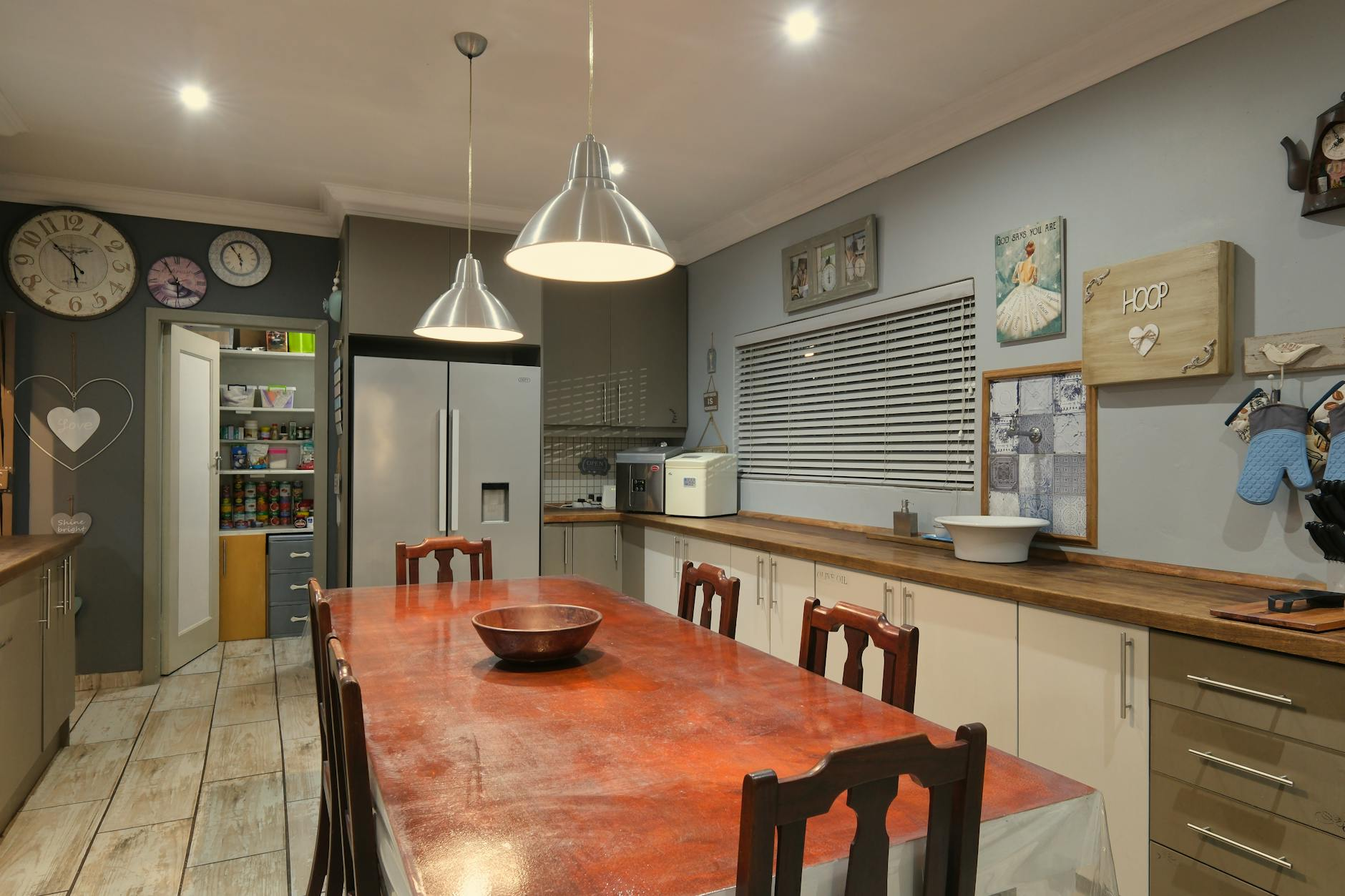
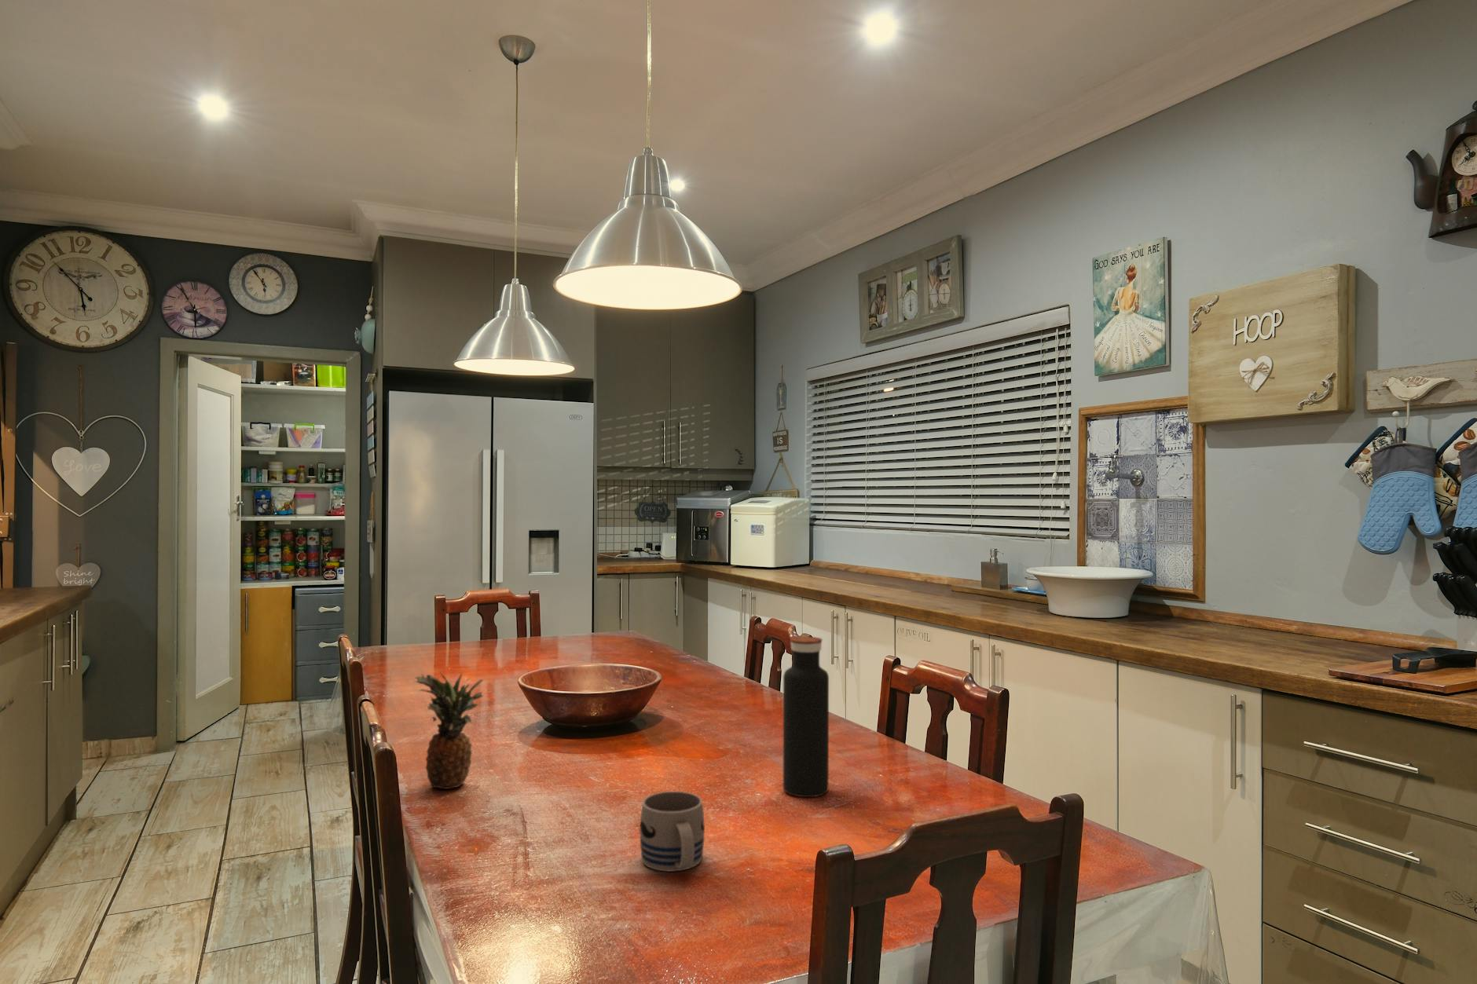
+ fruit (448, 726)
+ mug (675, 834)
+ water bottle (805, 714)
